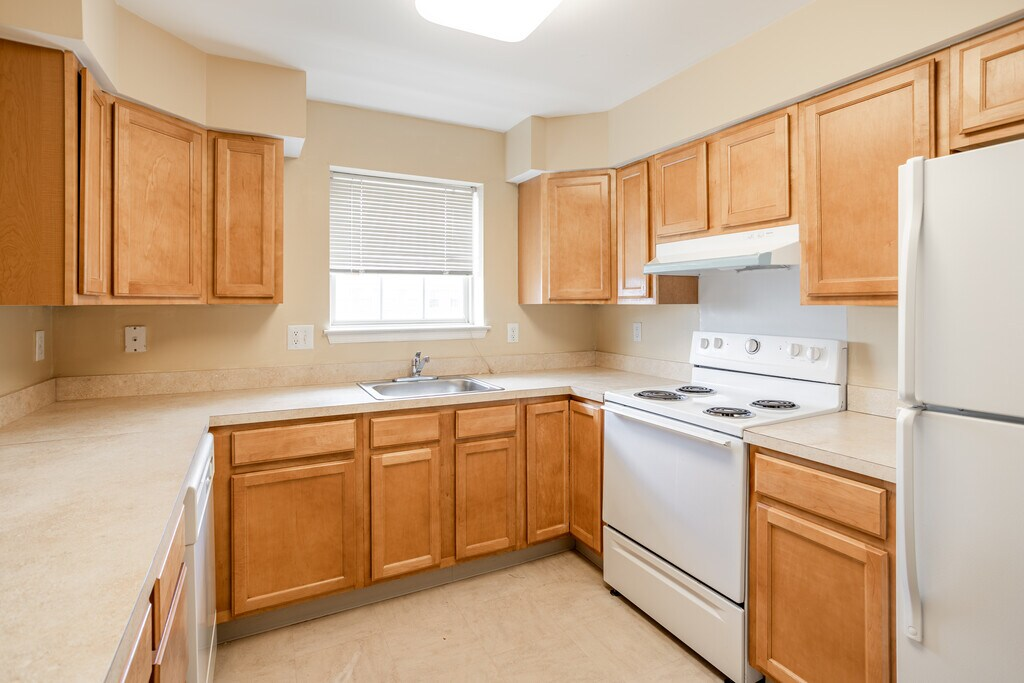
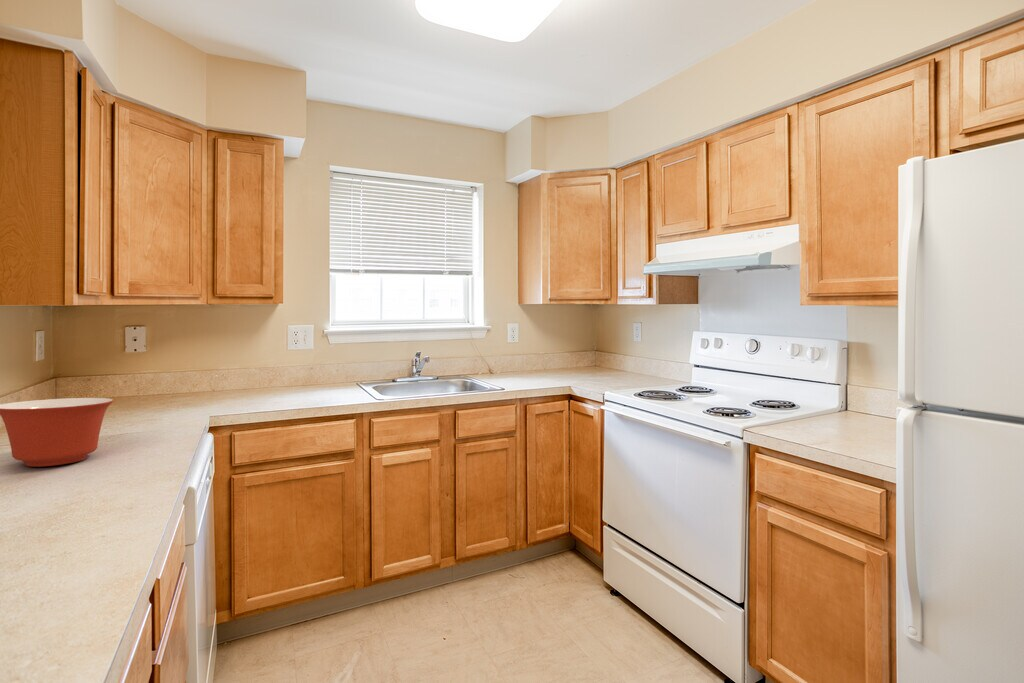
+ mixing bowl (56, 431)
